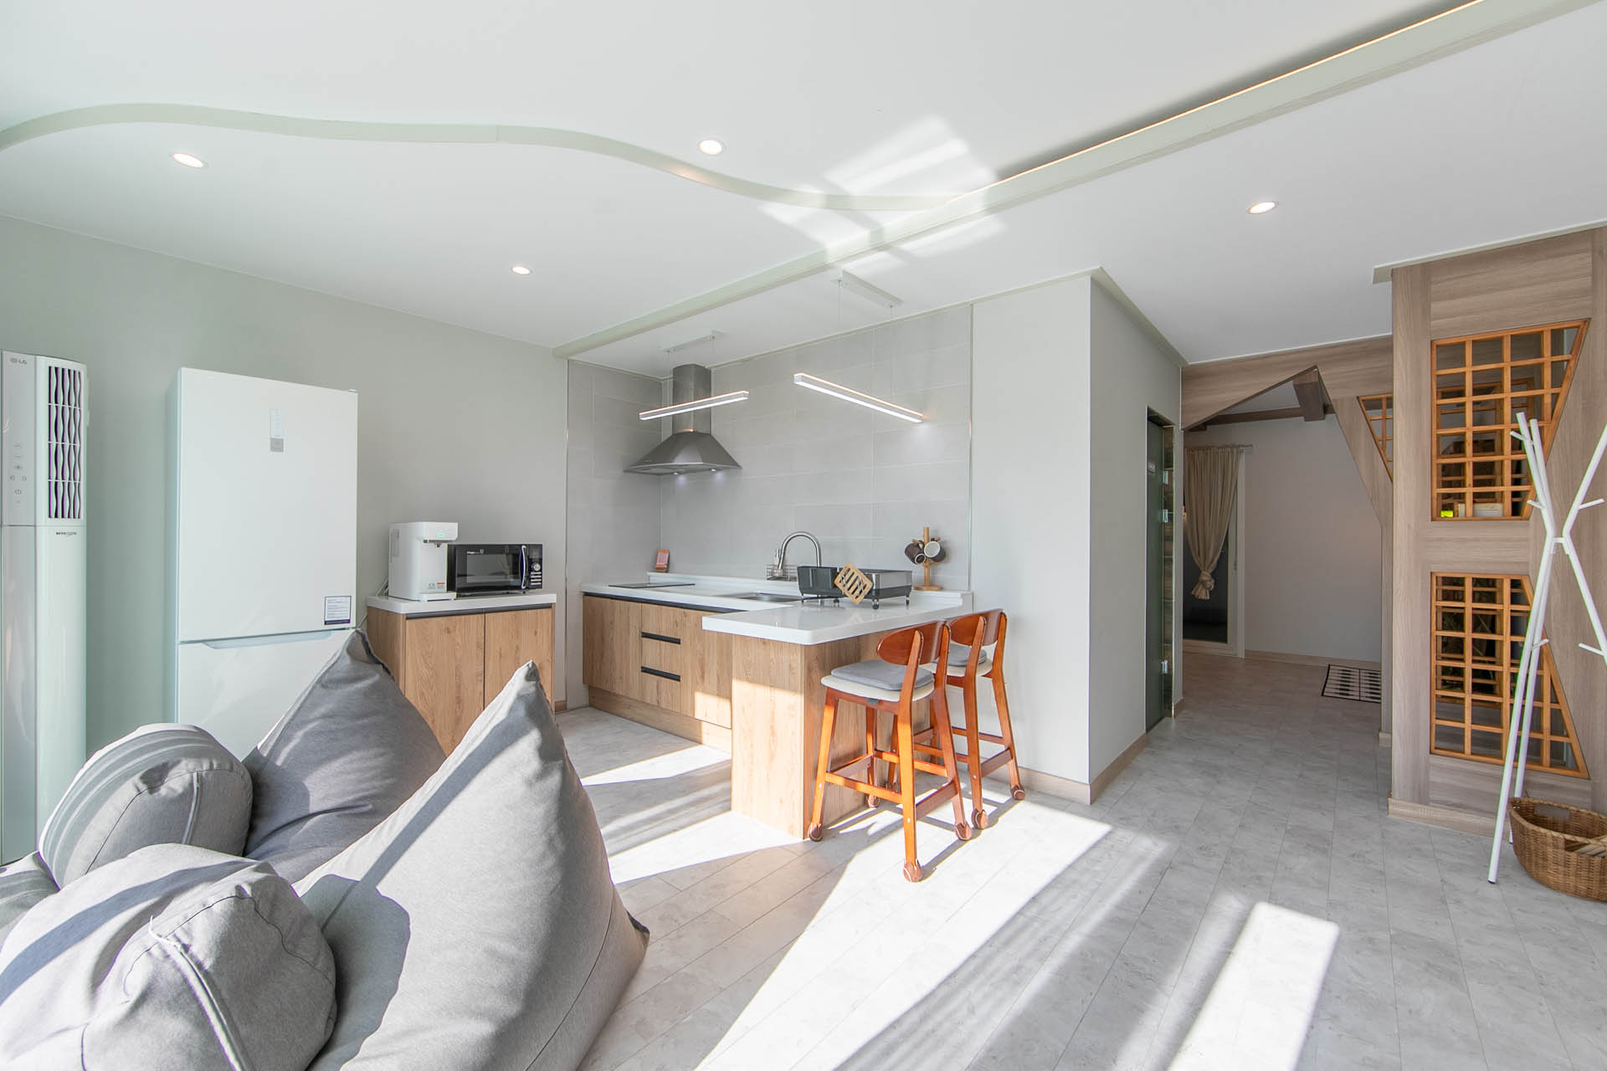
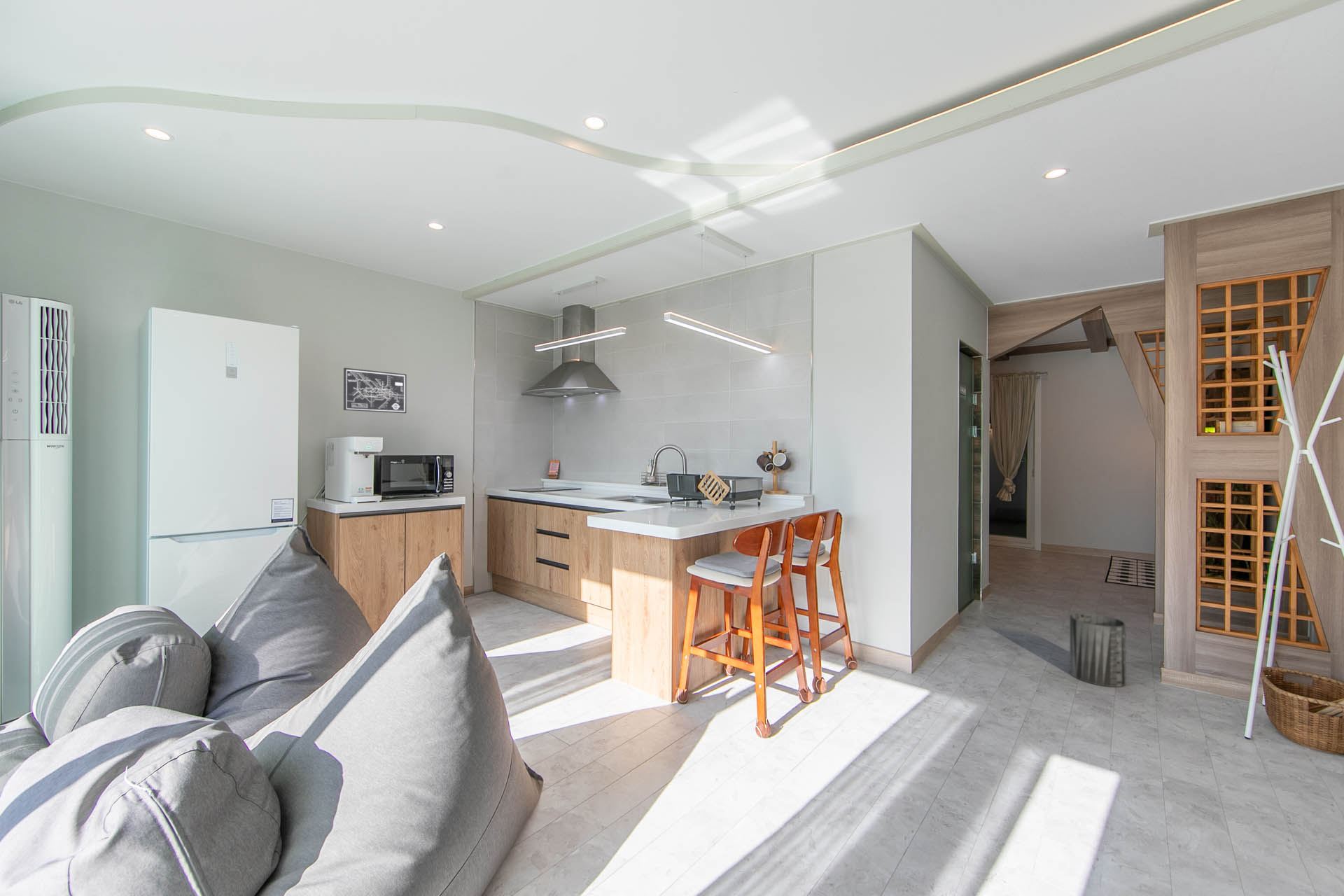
+ trash can (1097, 648)
+ wall art (376, 391)
